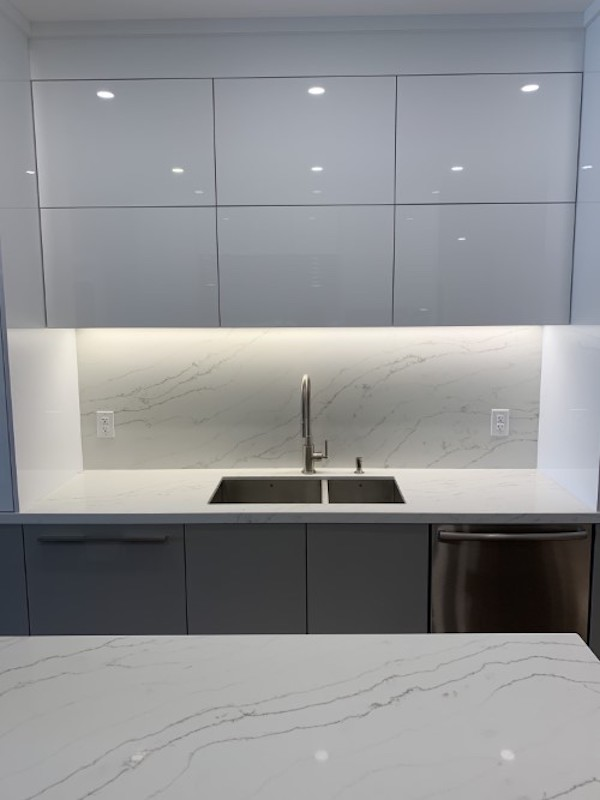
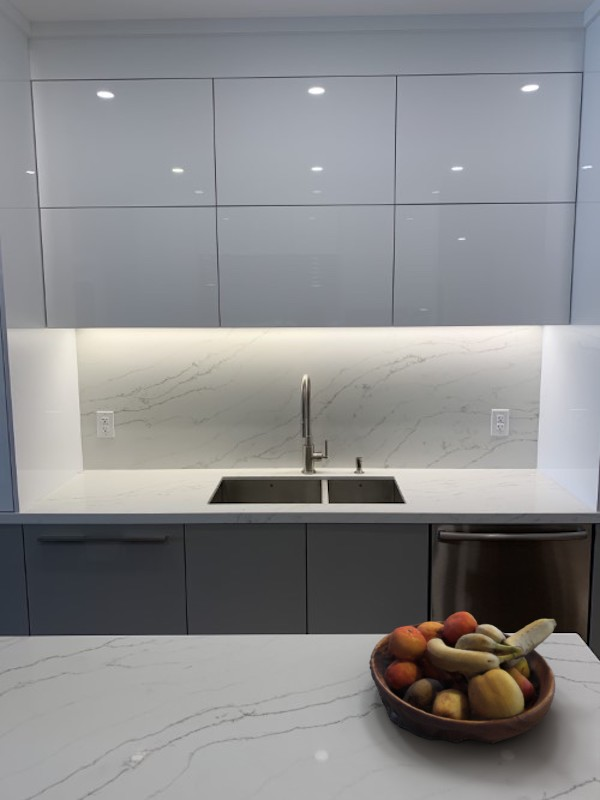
+ fruit bowl (460, 657)
